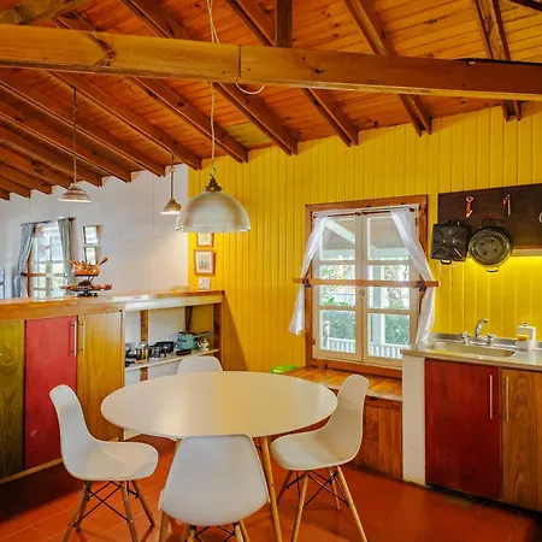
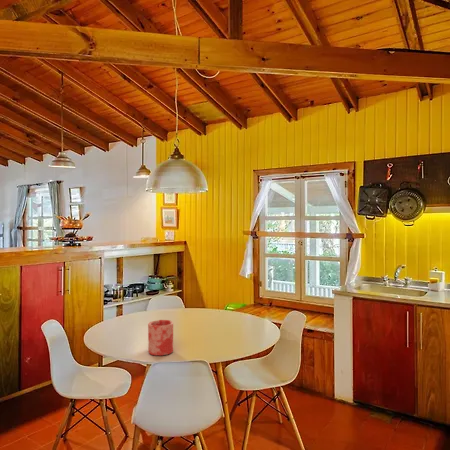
+ vase (160, 335)
